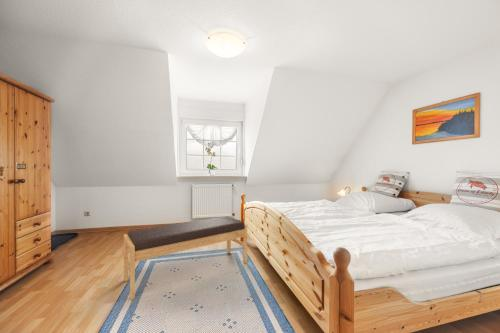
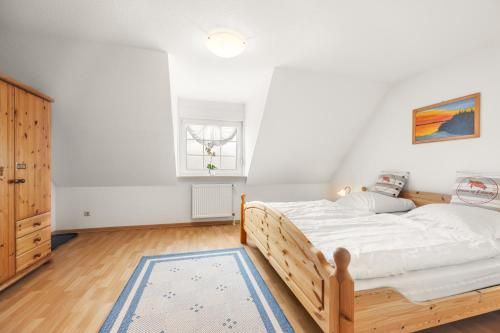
- bench (190, 248)
